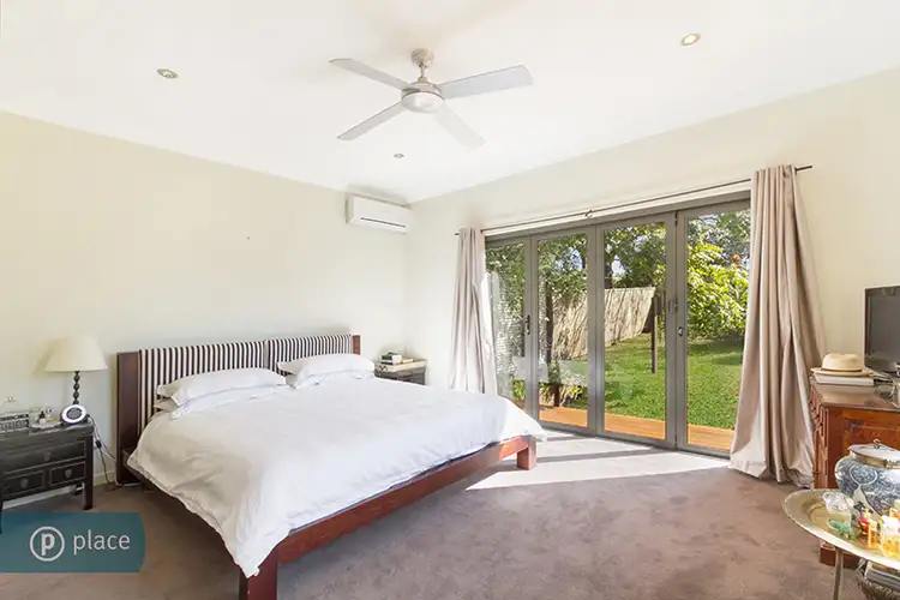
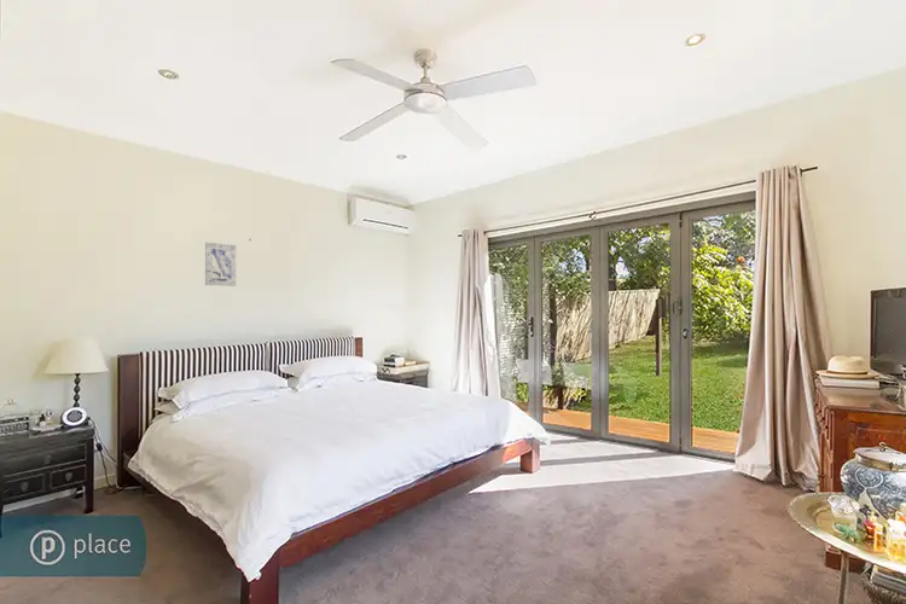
+ wall art (221, 265)
